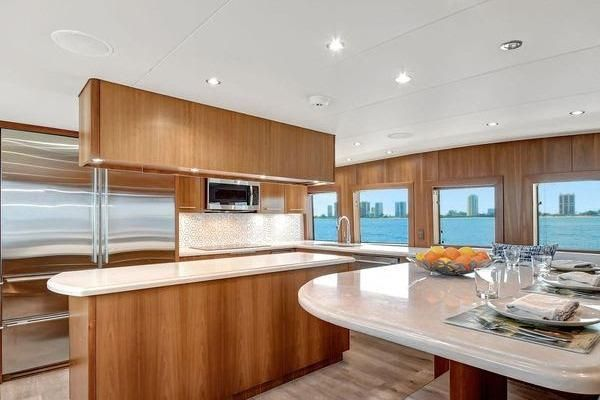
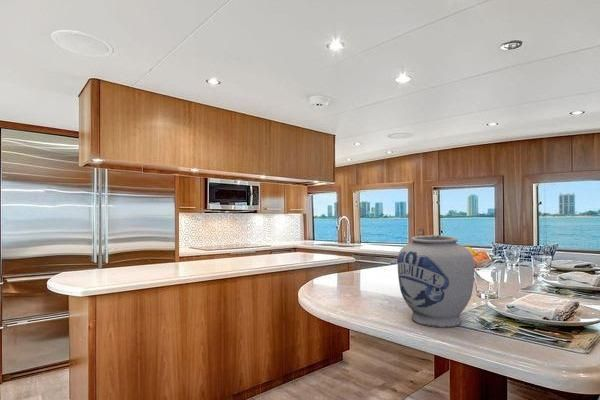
+ vase (434, 278)
